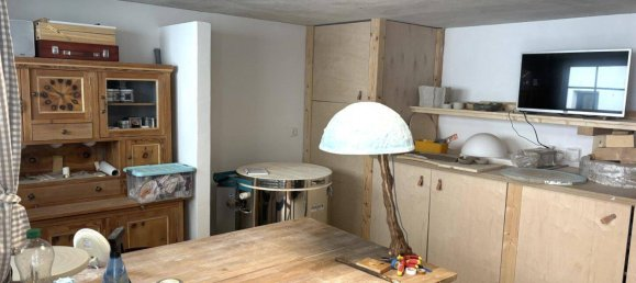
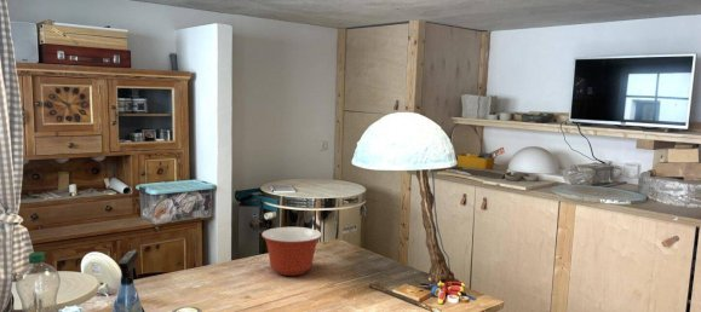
+ mixing bowl (291, 252)
